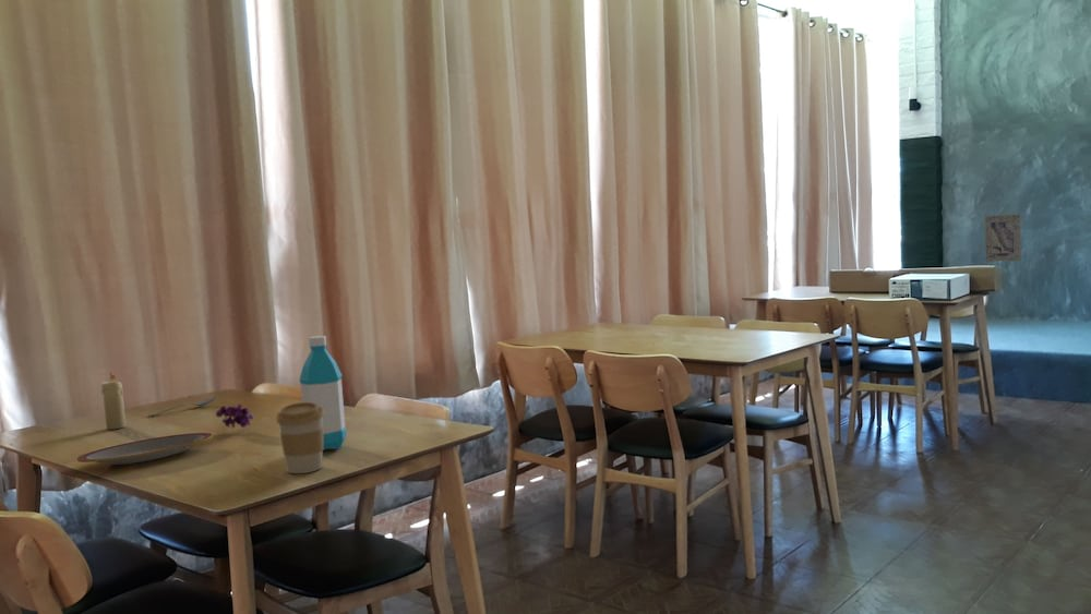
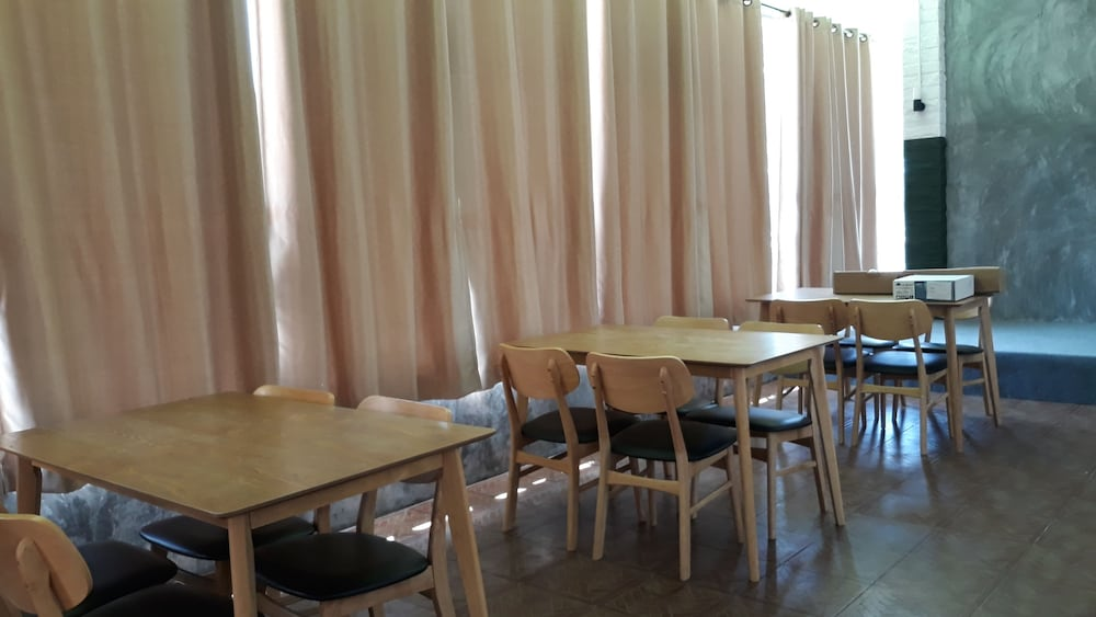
- water bottle (322, 393)
- wall art (1003, 238)
- spoon (182, 405)
- candle (112, 399)
- coffee cup (301, 436)
- plate (147, 450)
- flower (233, 418)
